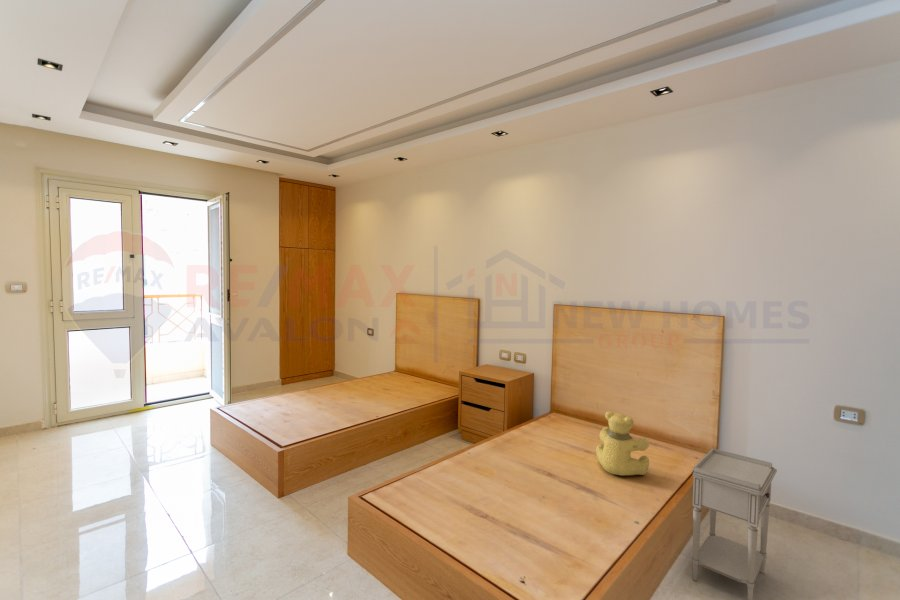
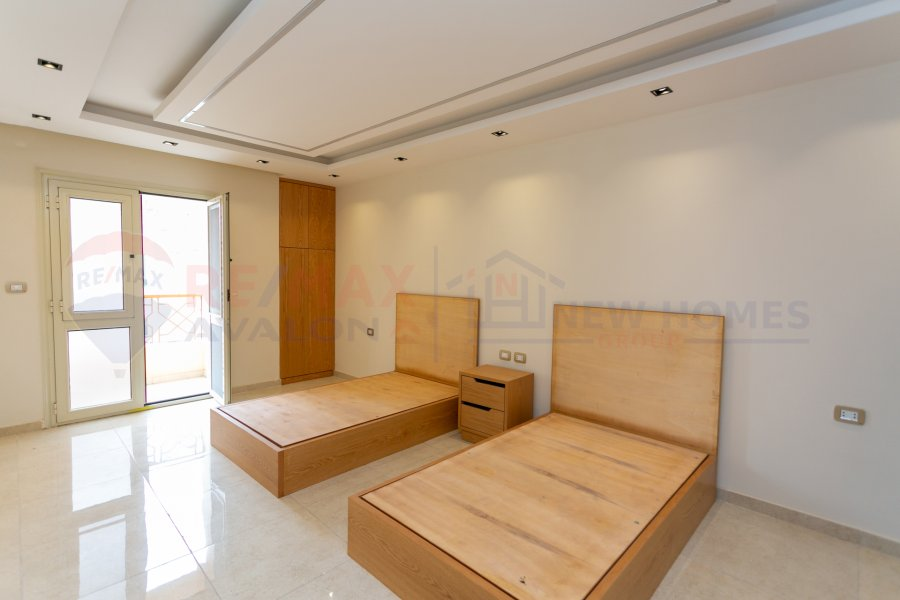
- nightstand (733, 516)
- teddy bear (617, 441)
